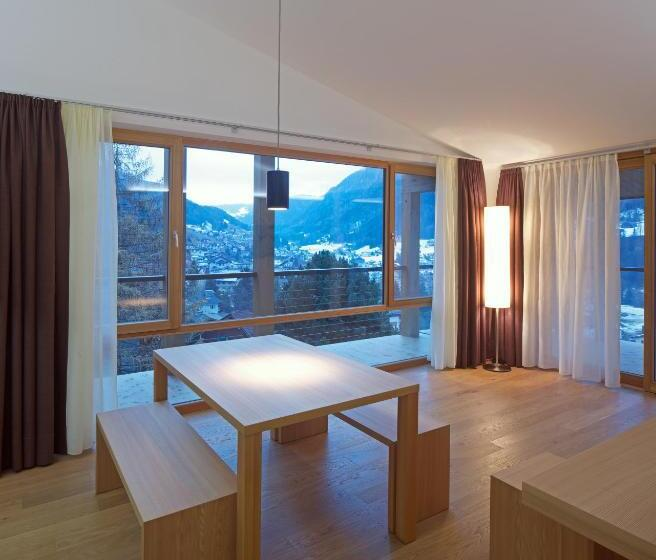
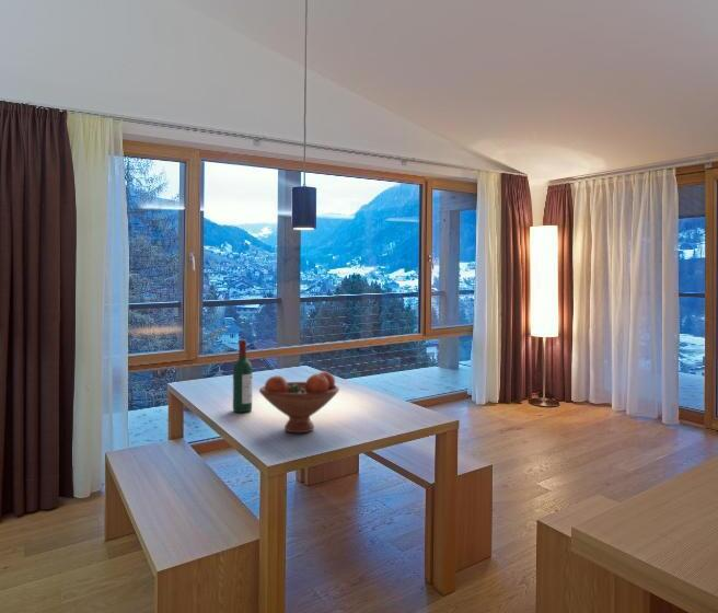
+ wine bottle (242, 374)
+ fruit bowl (299, 401)
